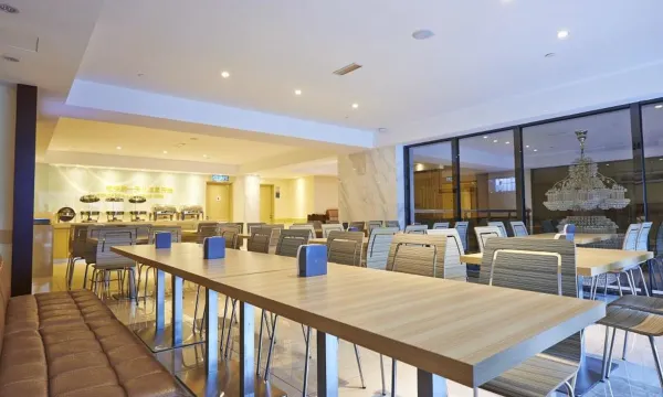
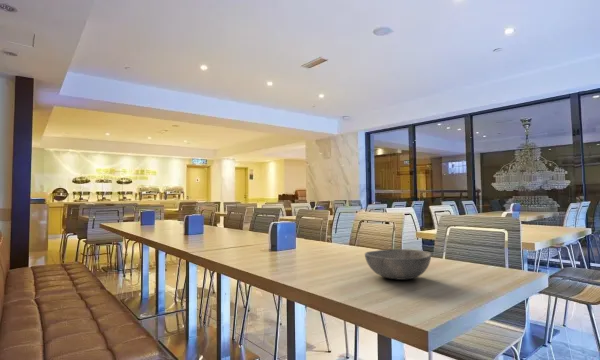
+ bowl (397, 264)
